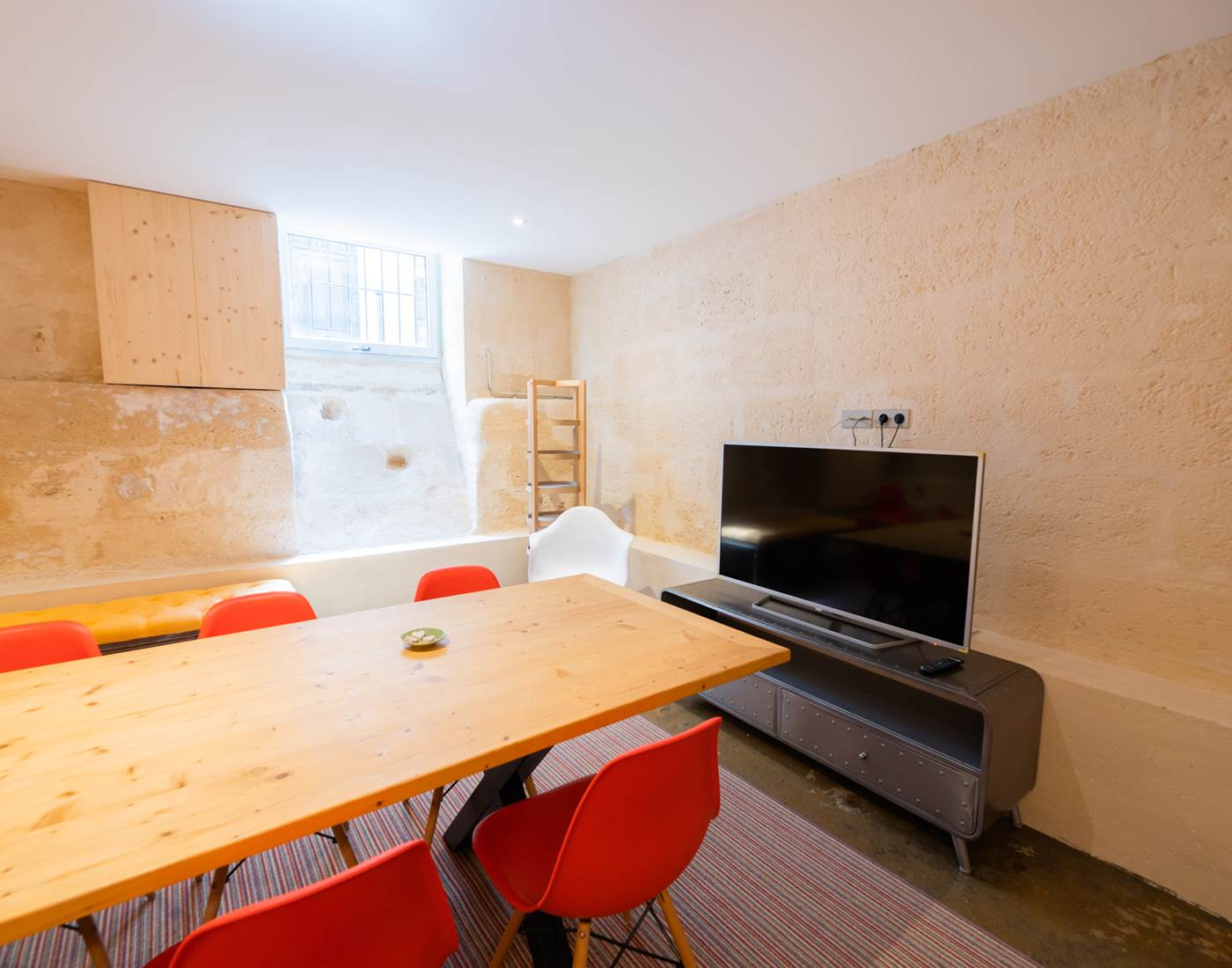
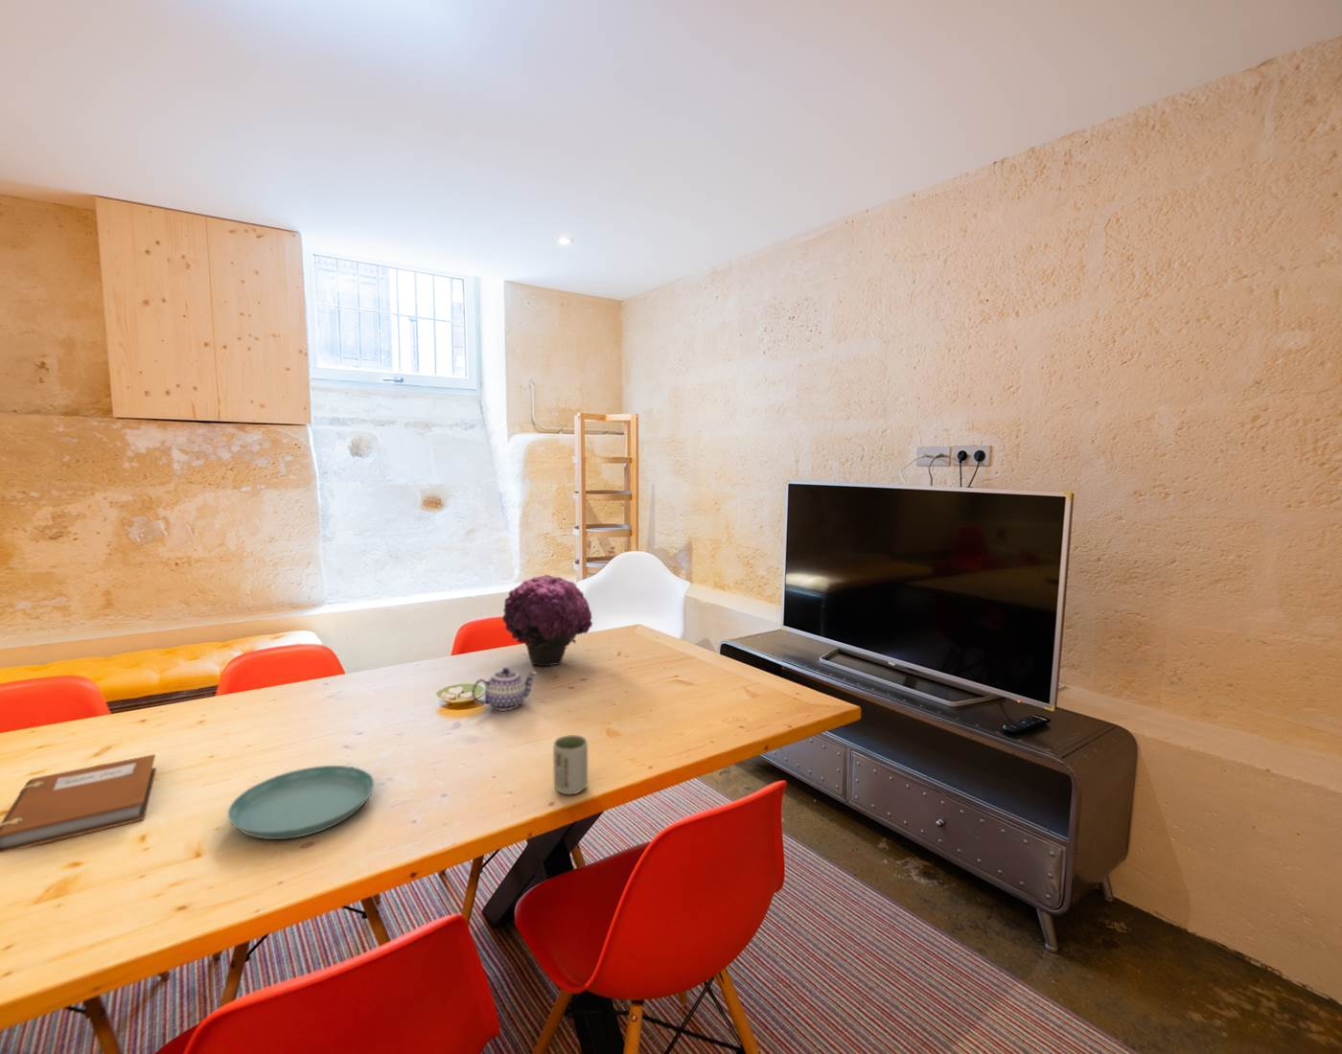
+ teapot (505, 687)
+ notebook (83, 797)
+ cup (571, 764)
+ saucer (305, 802)
+ flower (548, 620)
